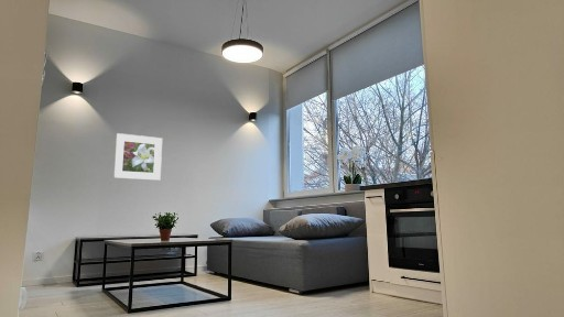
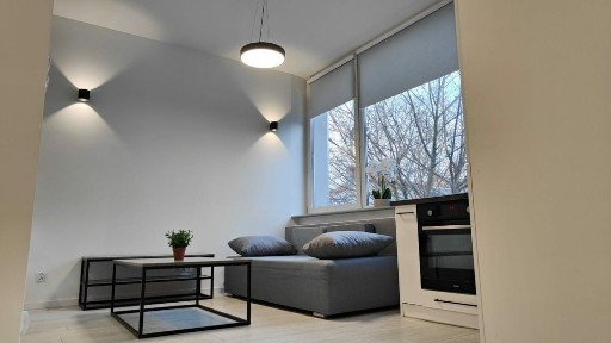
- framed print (139, 156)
